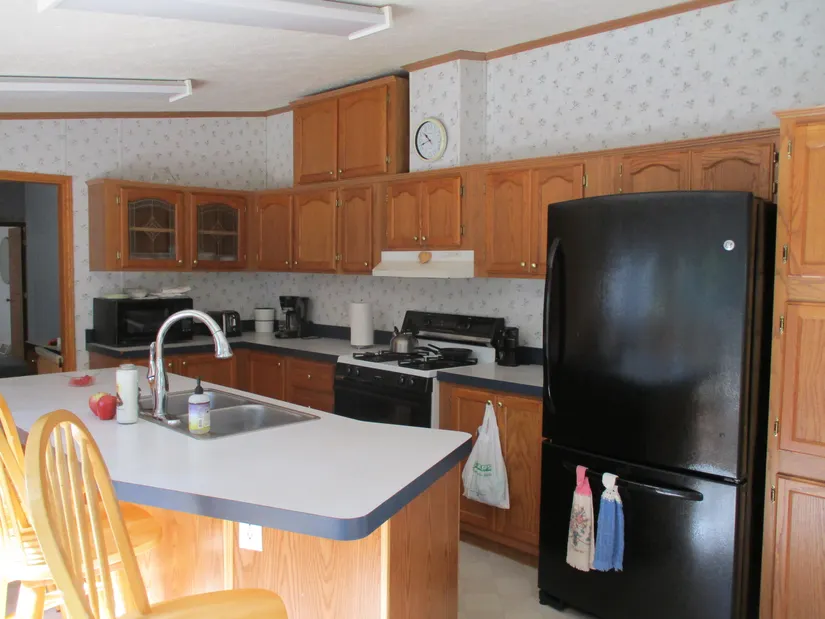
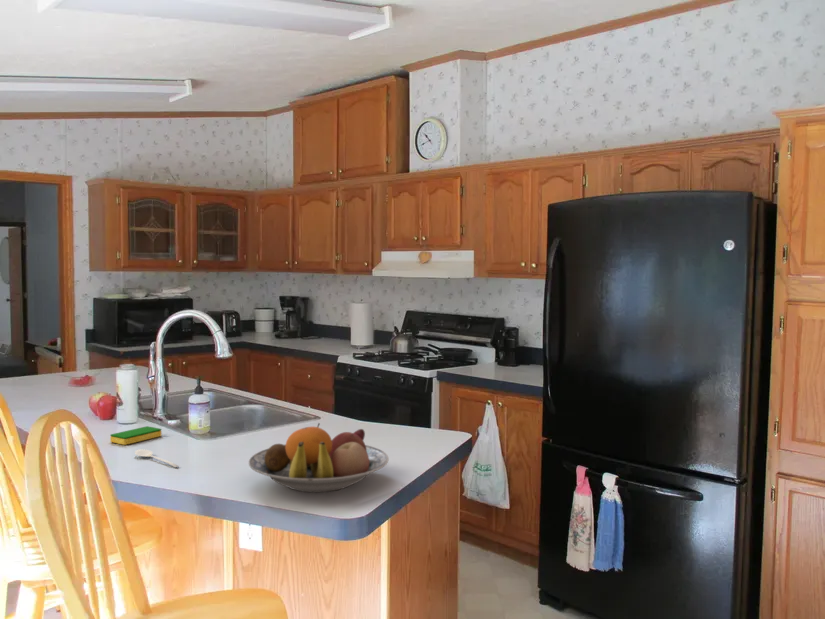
+ stirrer (157, 458)
+ fruit bowl (319, 452)
+ dish sponge (136, 435)
